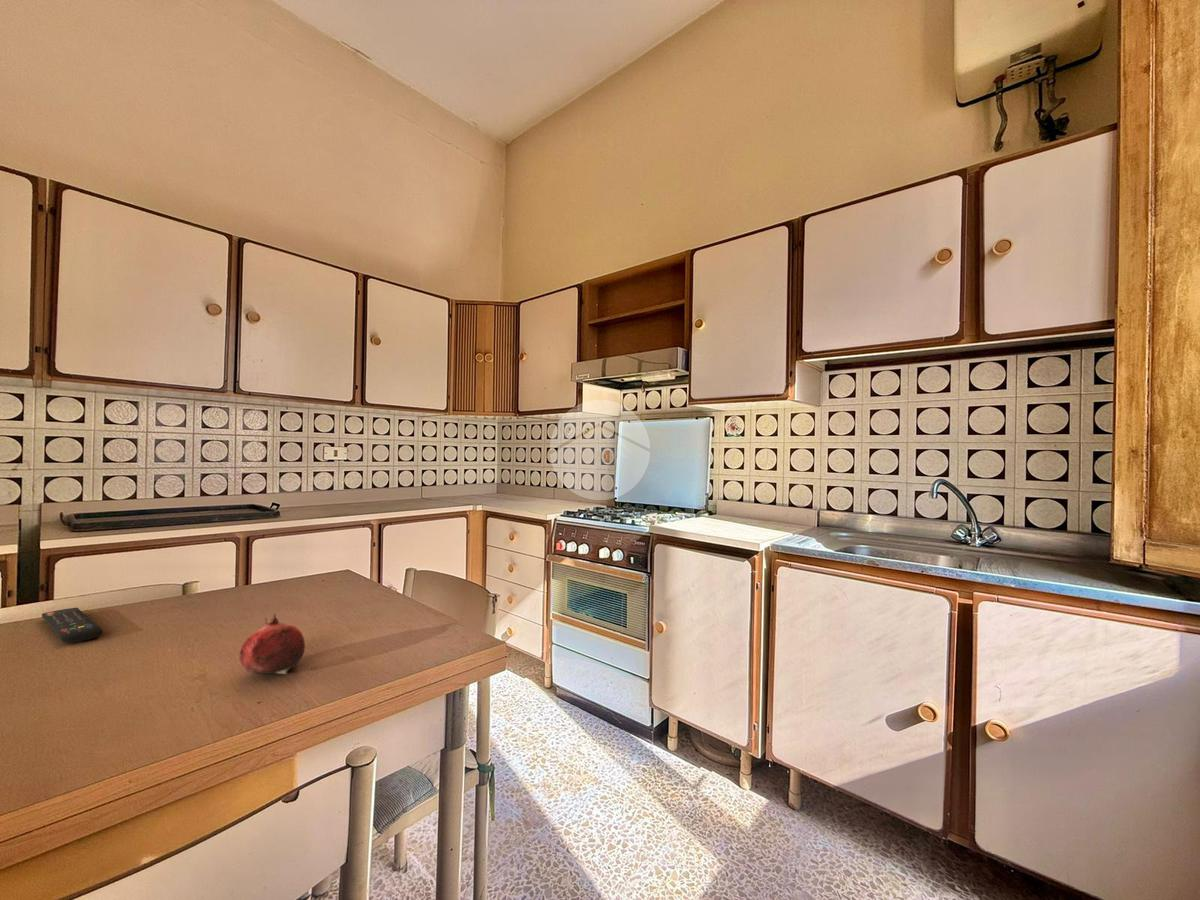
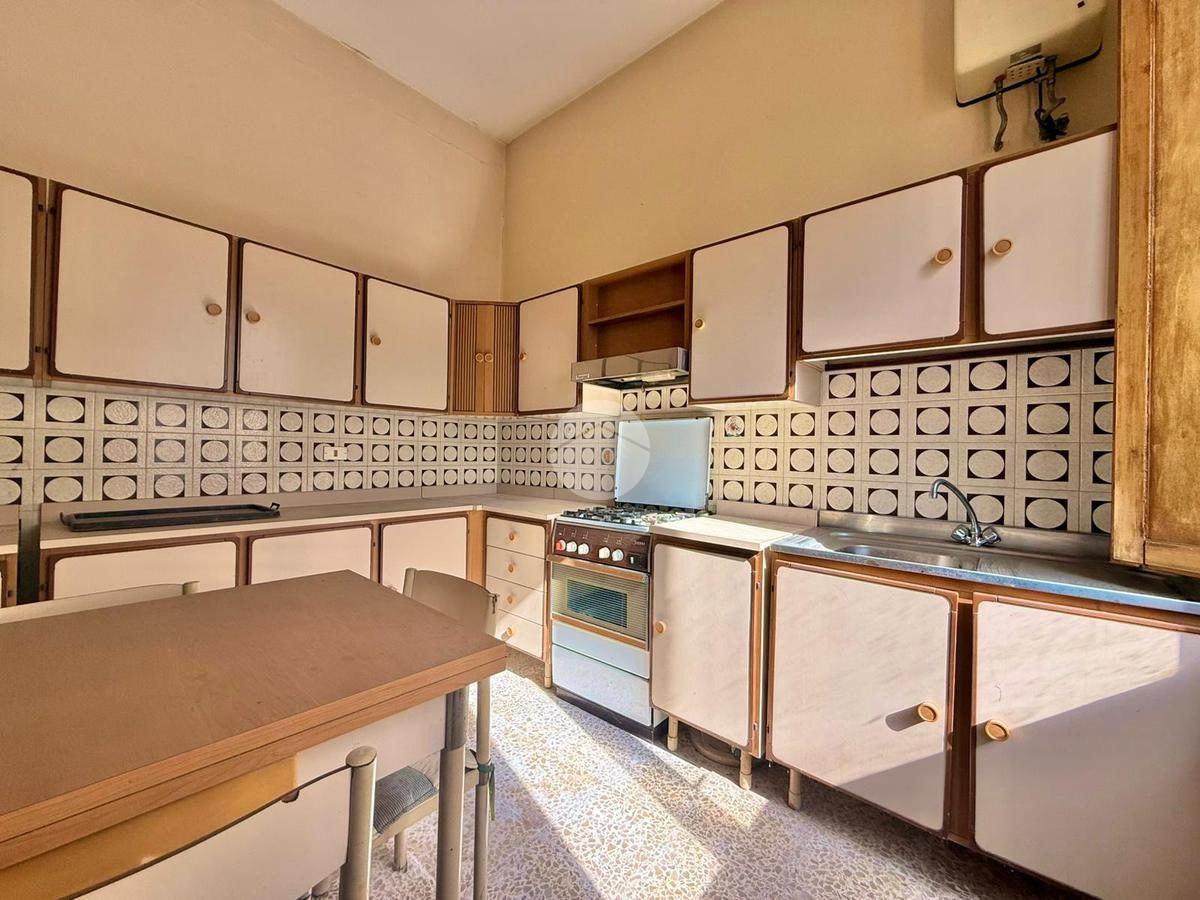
- remote control (70, 624)
- fruit (274, 643)
